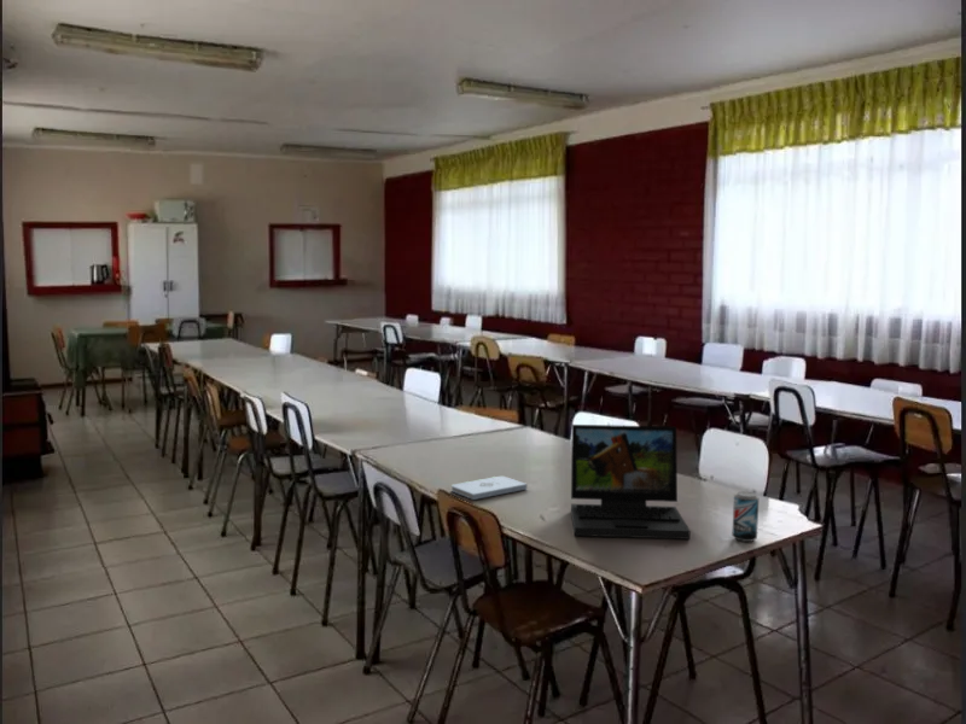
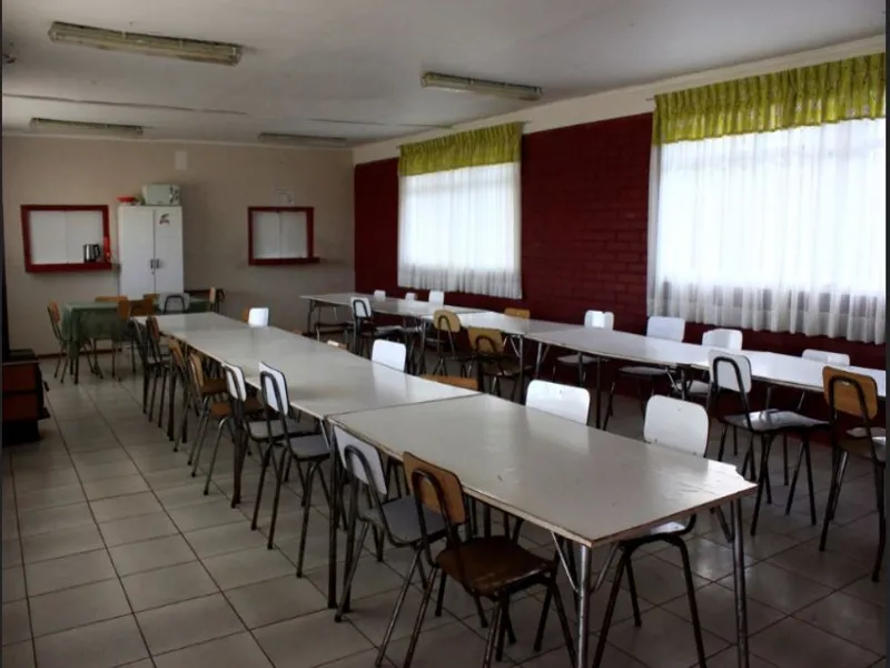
- laptop (627, 477)
- notepad (488, 486)
- beer can (745, 516)
